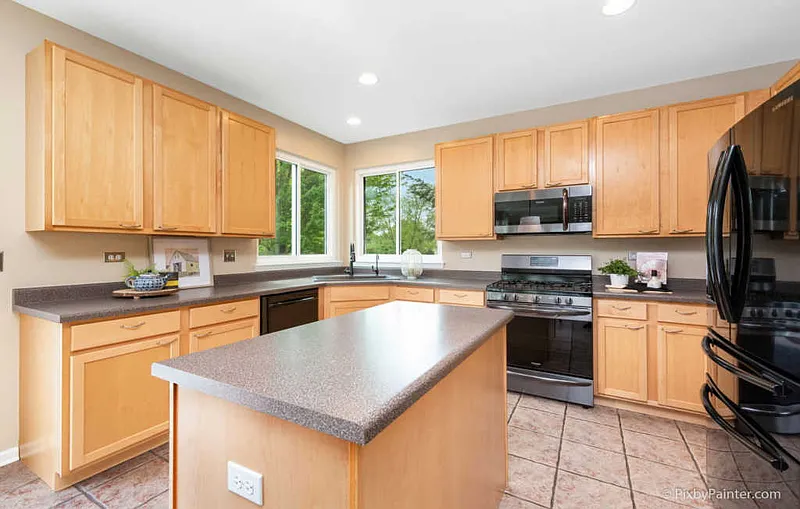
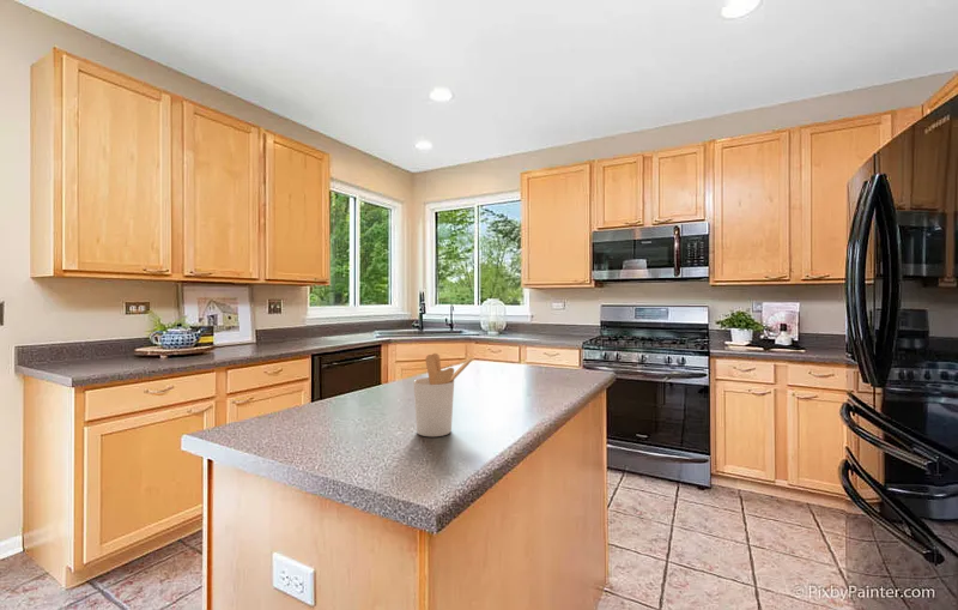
+ utensil holder (444, 393)
